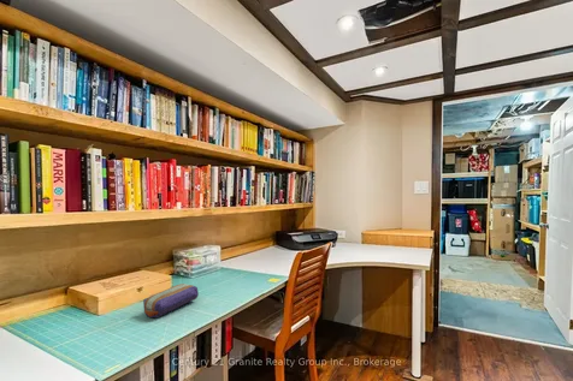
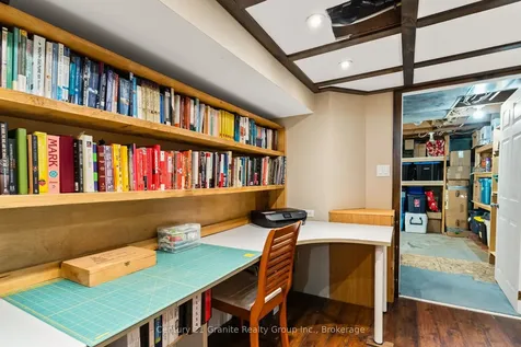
- pencil case (172, 298)
